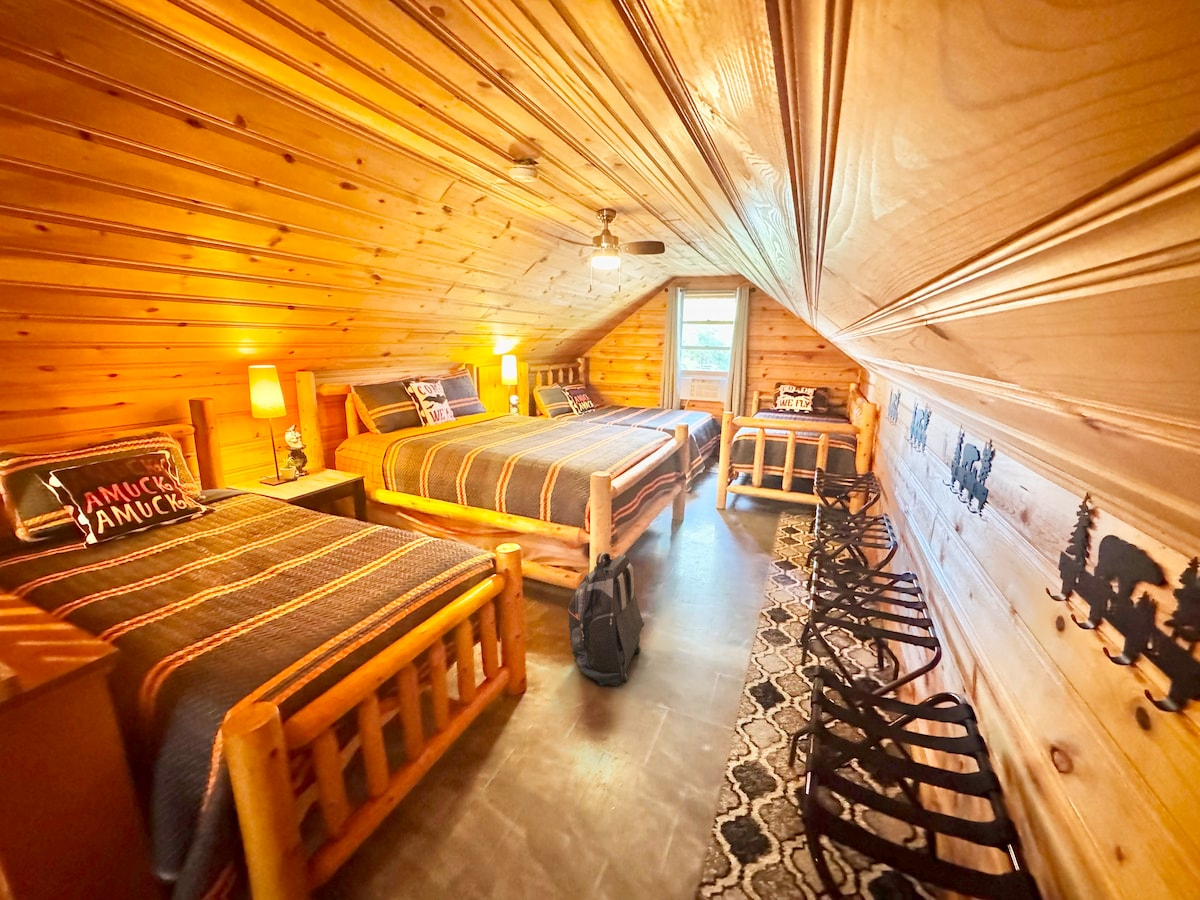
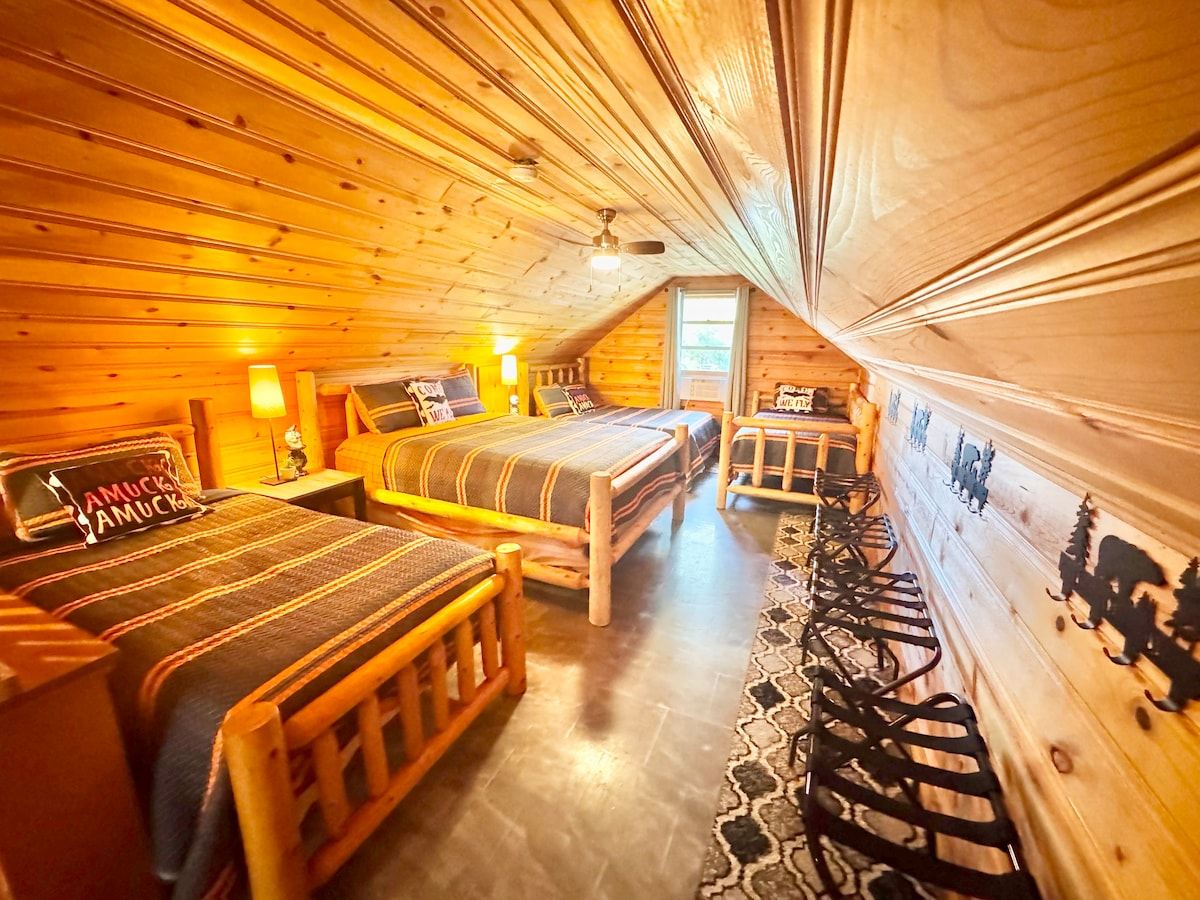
- backpack (611, 611)
